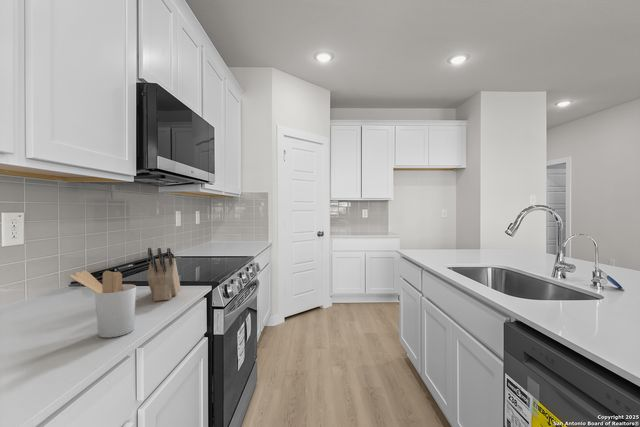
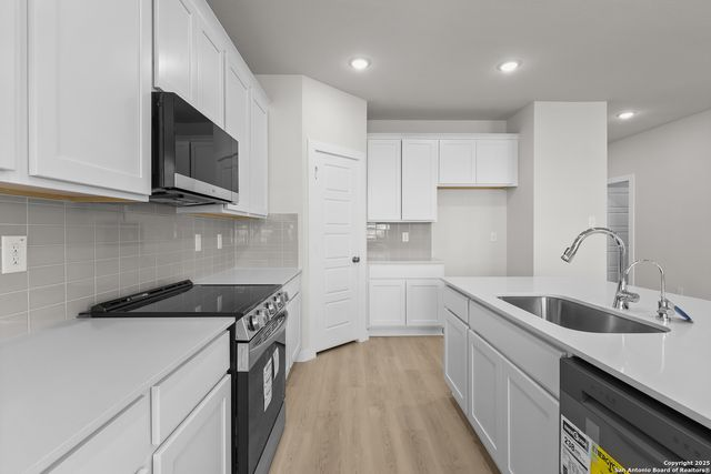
- knife block (164, 270)
- utensil holder (105, 300)
